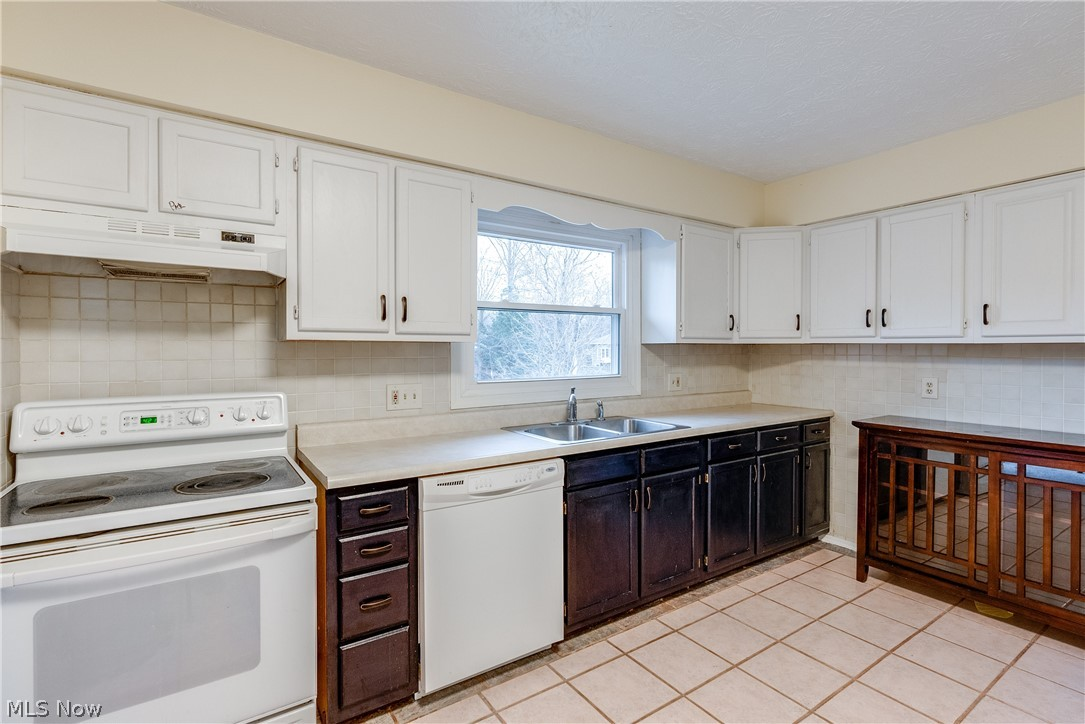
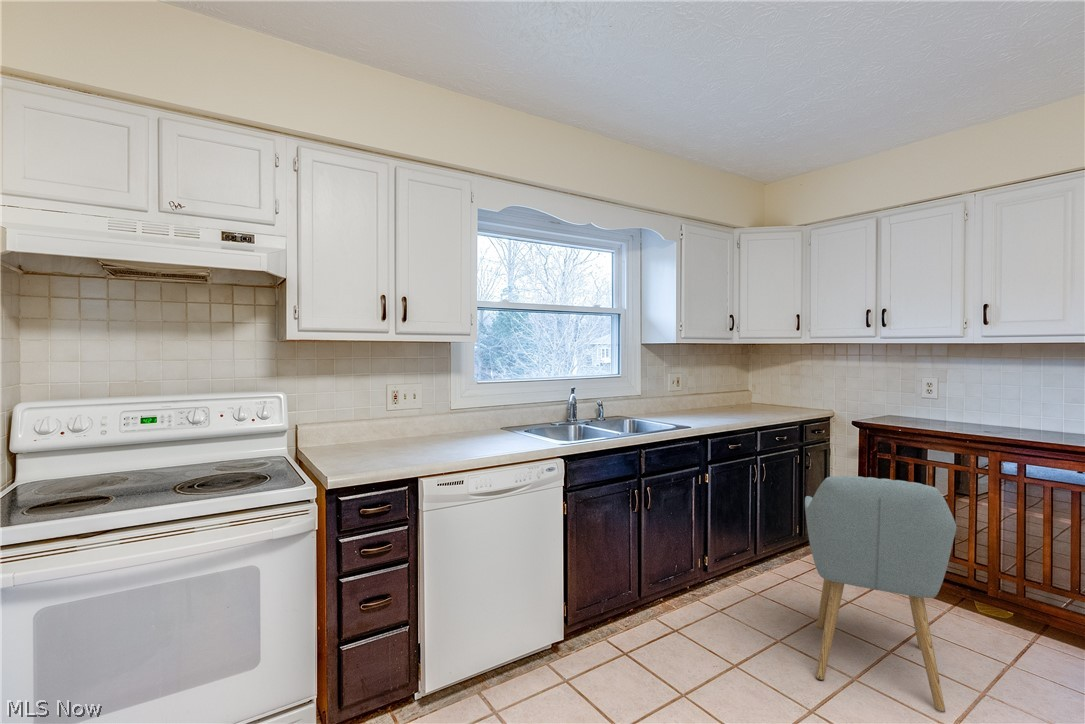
+ chair (873, 567)
